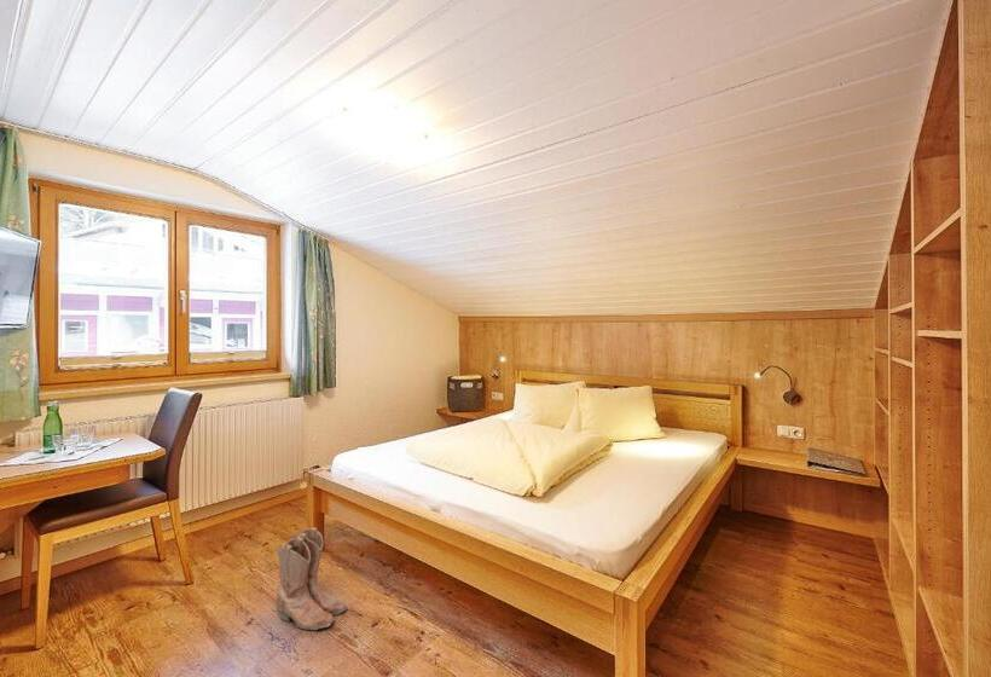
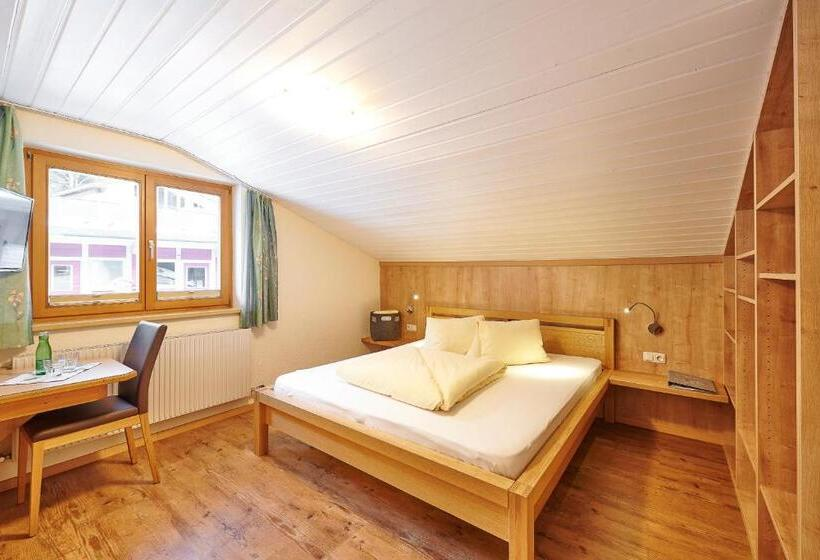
- boots (312, 573)
